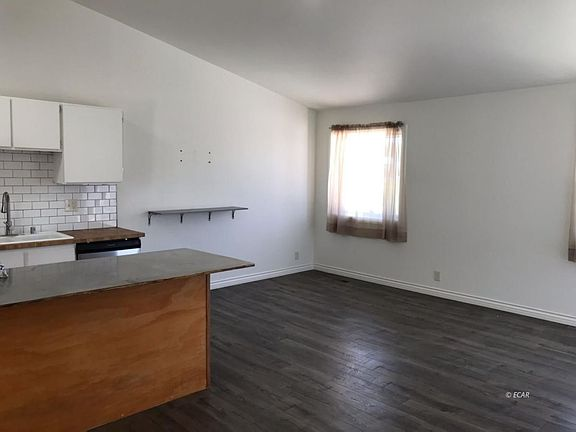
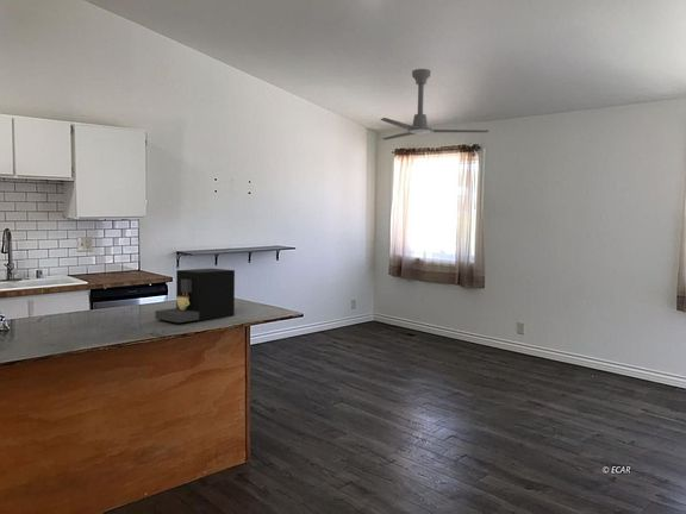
+ coffee maker (195, 294)
+ ceiling fan (422, 101)
